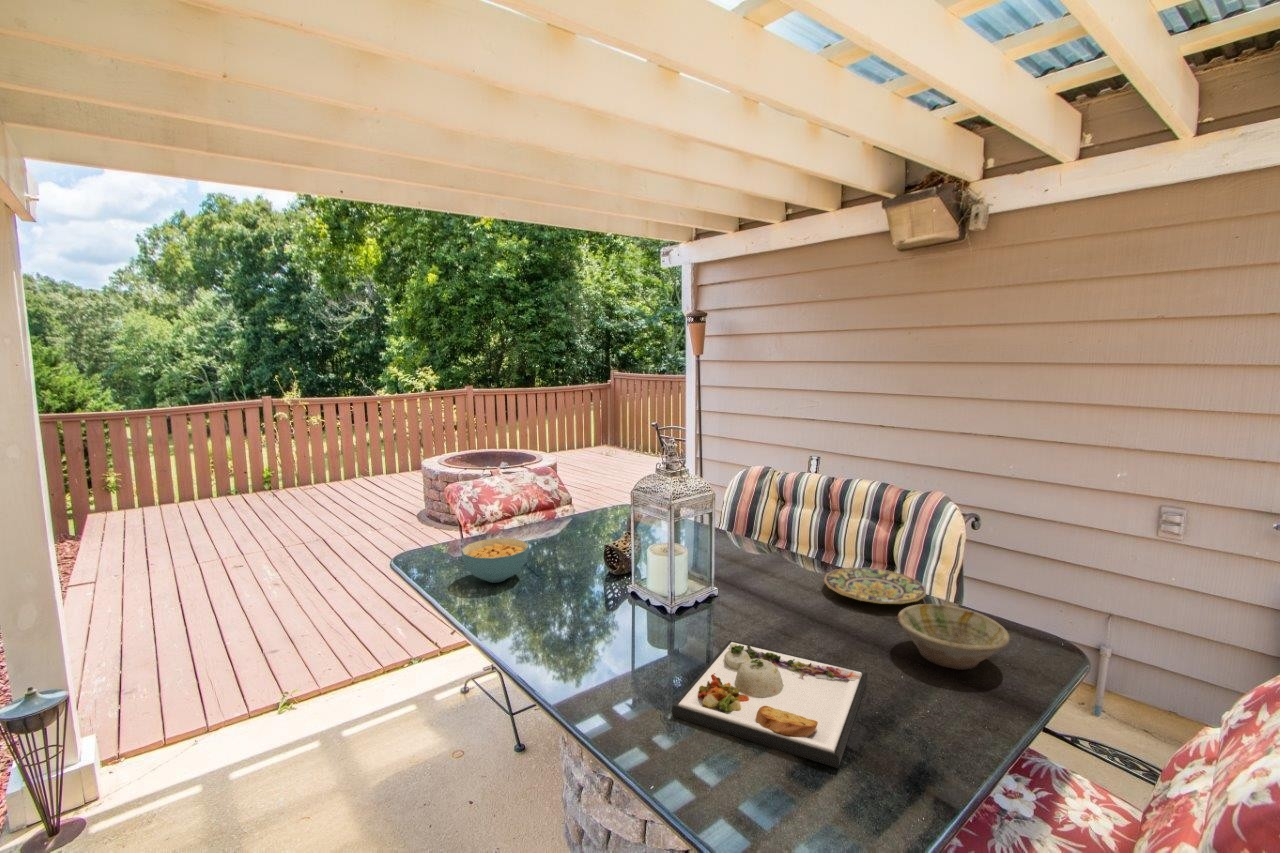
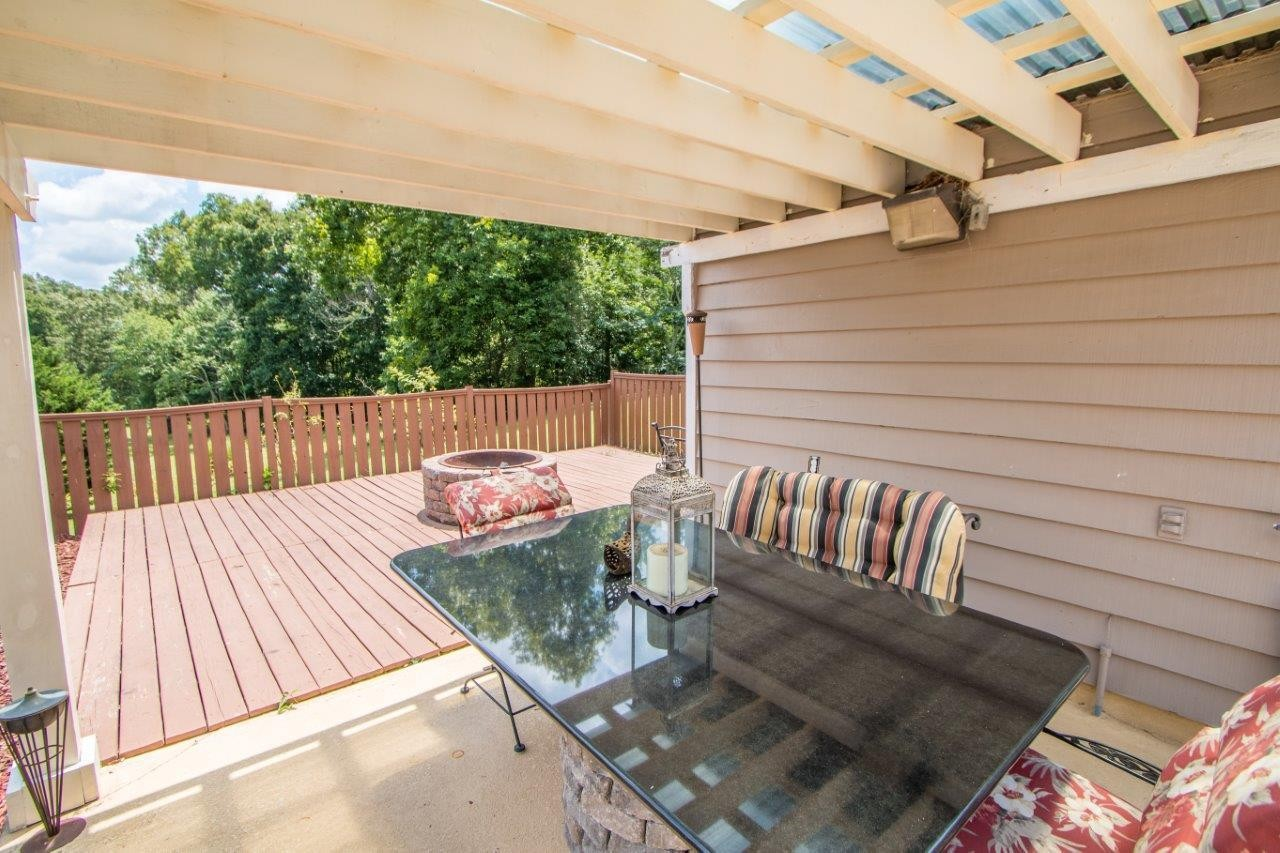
- dinner plate (774, 681)
- plate (873, 588)
- bowl (950, 640)
- cereal bowl (496, 563)
